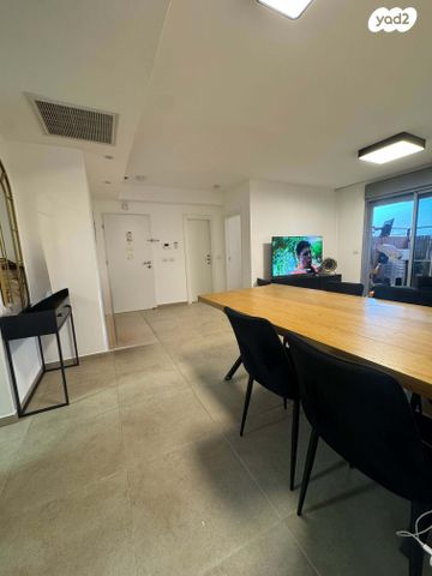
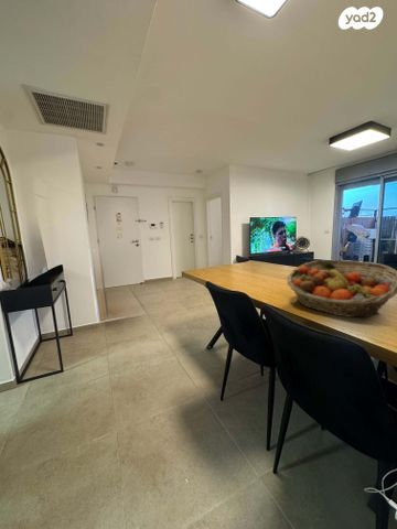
+ fruit basket (336, 284)
